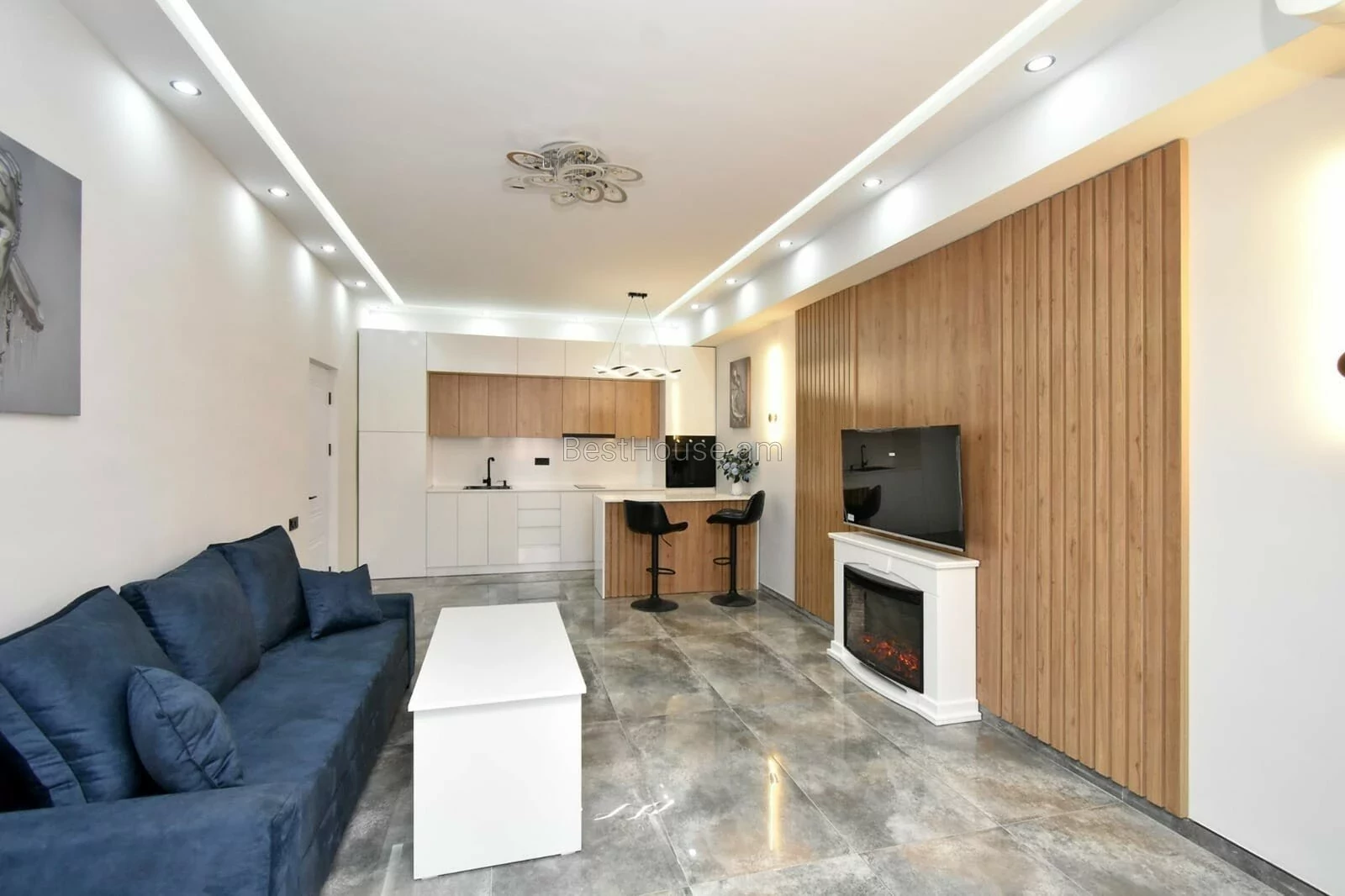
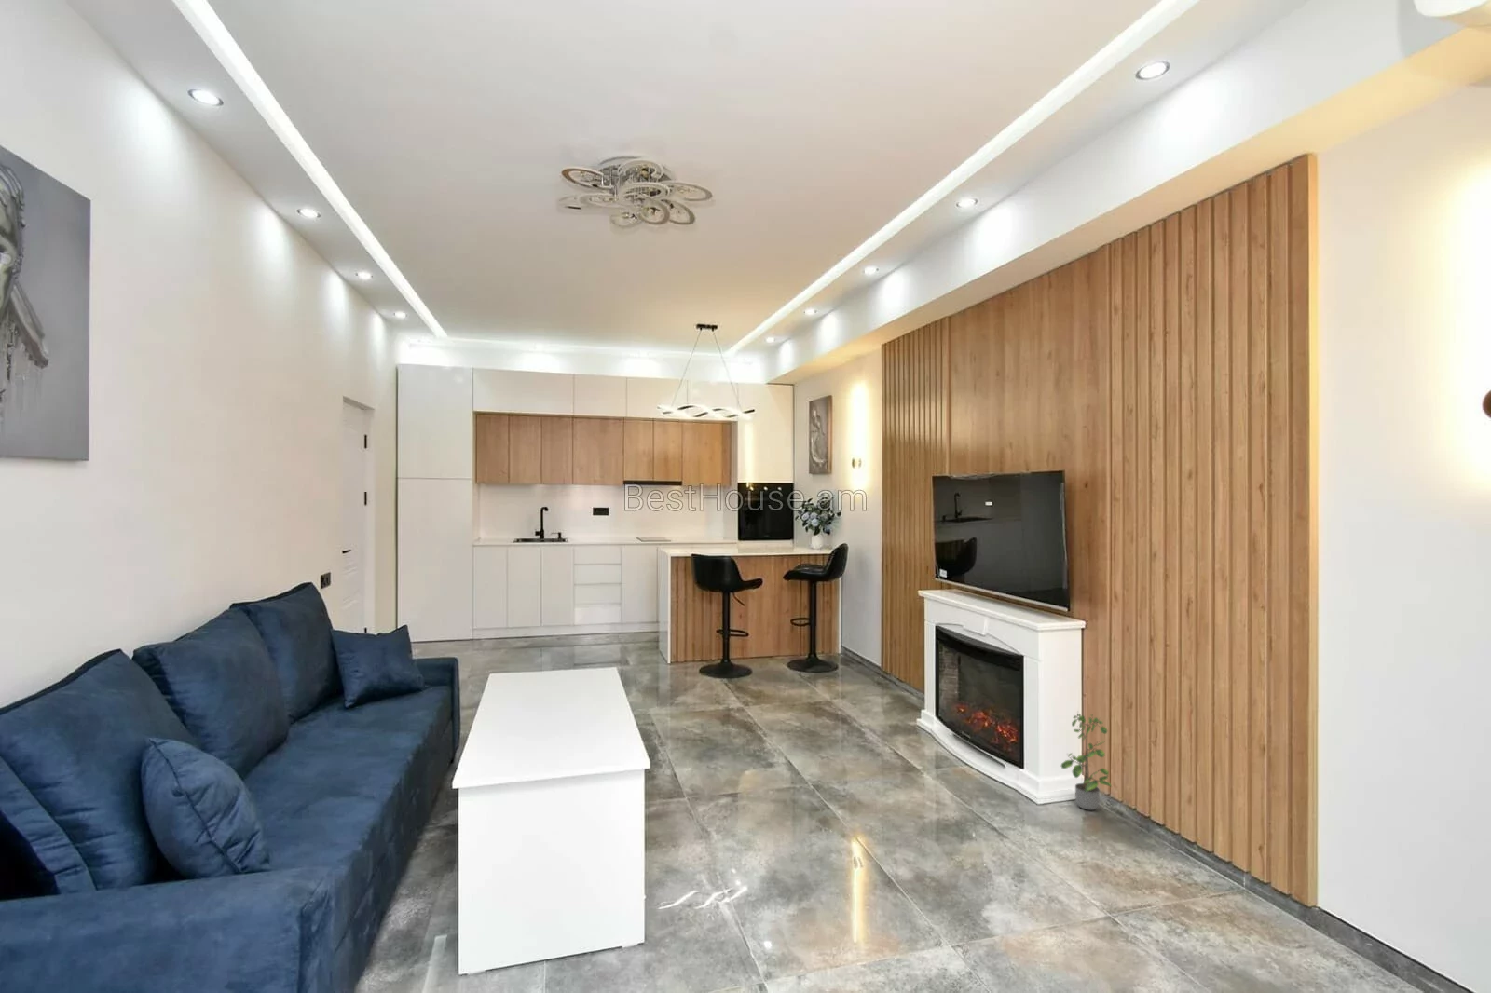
+ potted plant (1087, 762)
